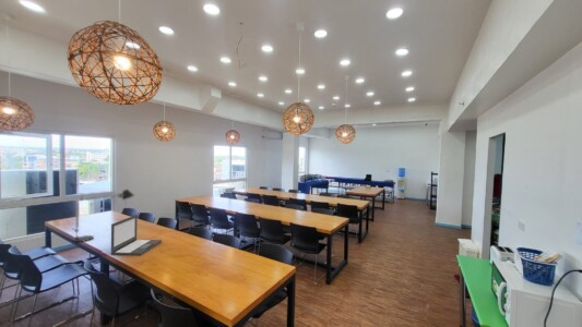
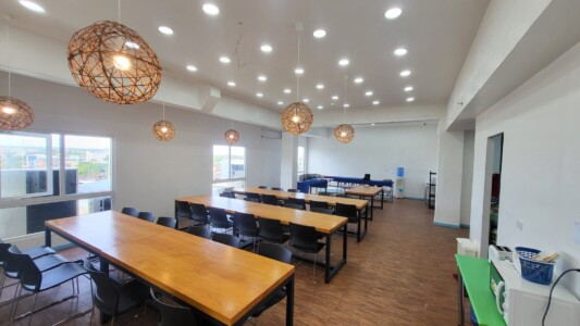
- desk lamp (105, 197)
- laptop (135, 233)
